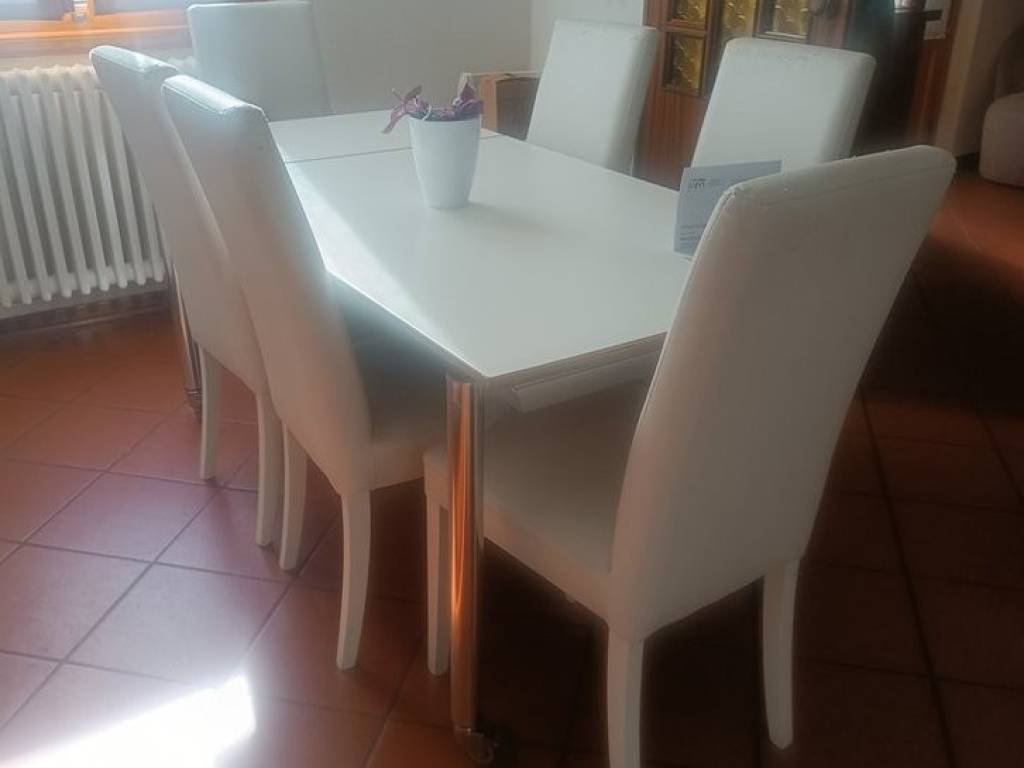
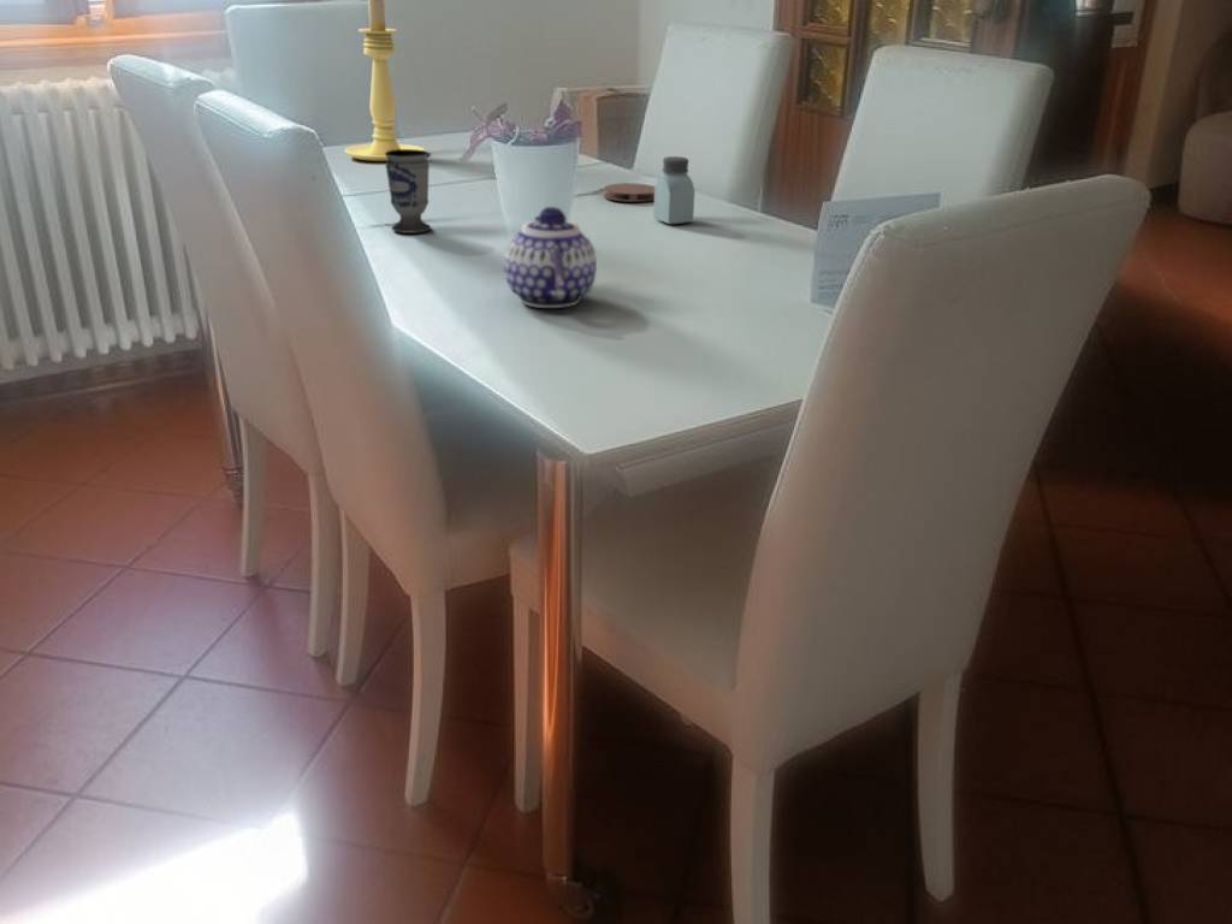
+ cup (408, 190)
+ teapot (550, 254)
+ coaster (630, 191)
+ candle holder (380, 67)
+ saltshaker (674, 189)
